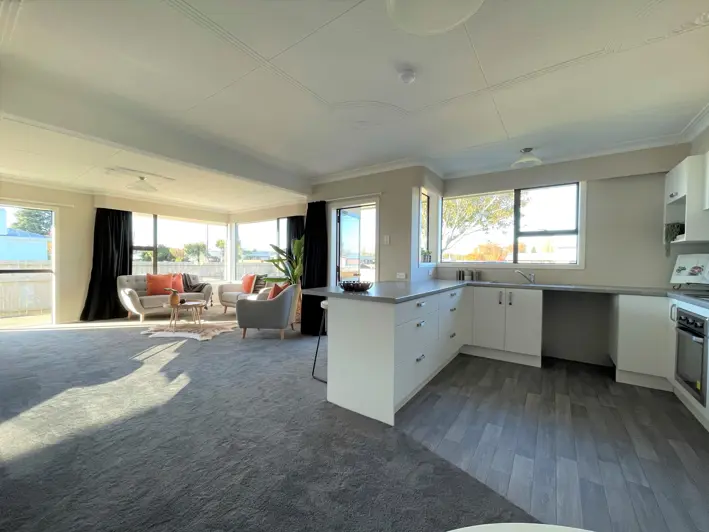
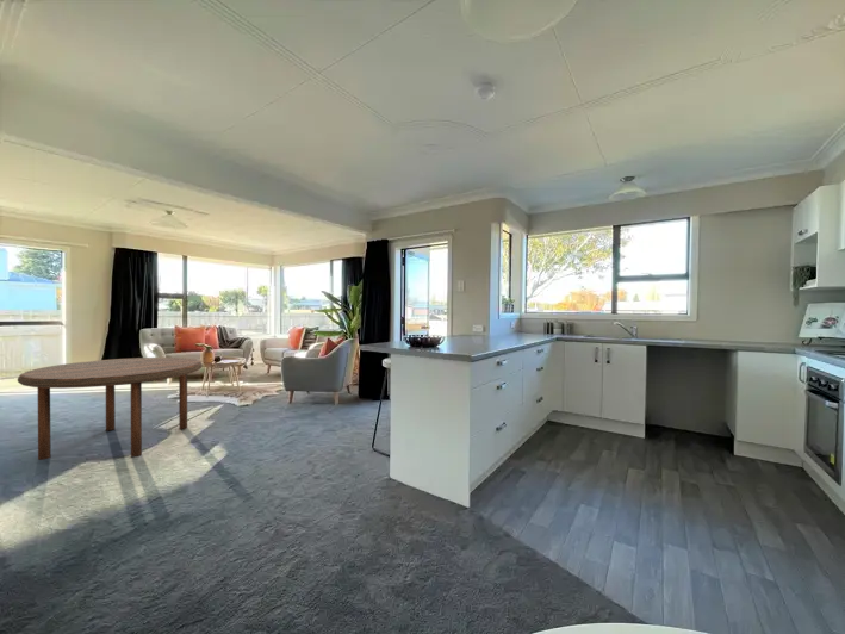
+ dining table (113, 403)
